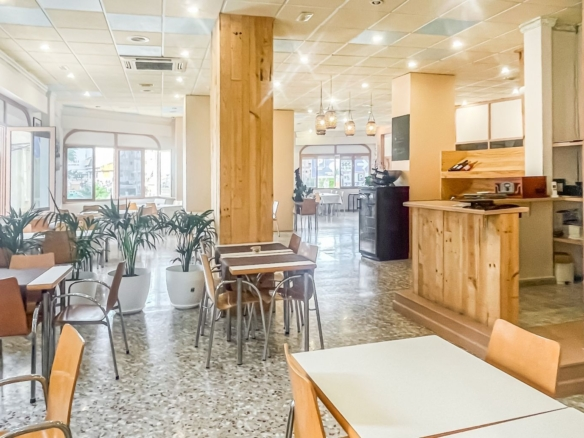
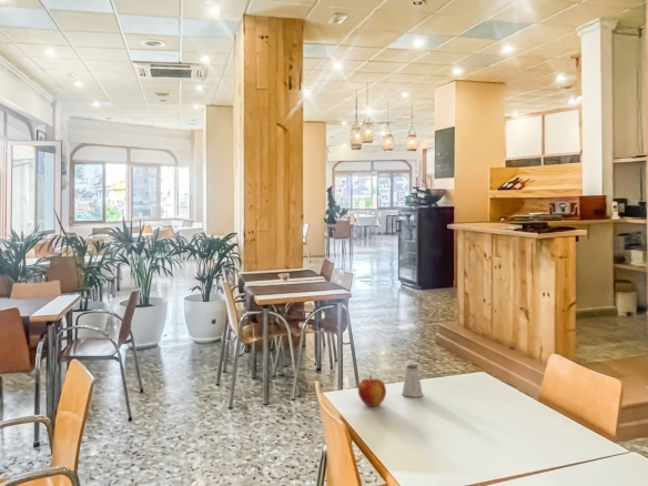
+ apple (372, 389)
+ saltshaker (412, 379)
